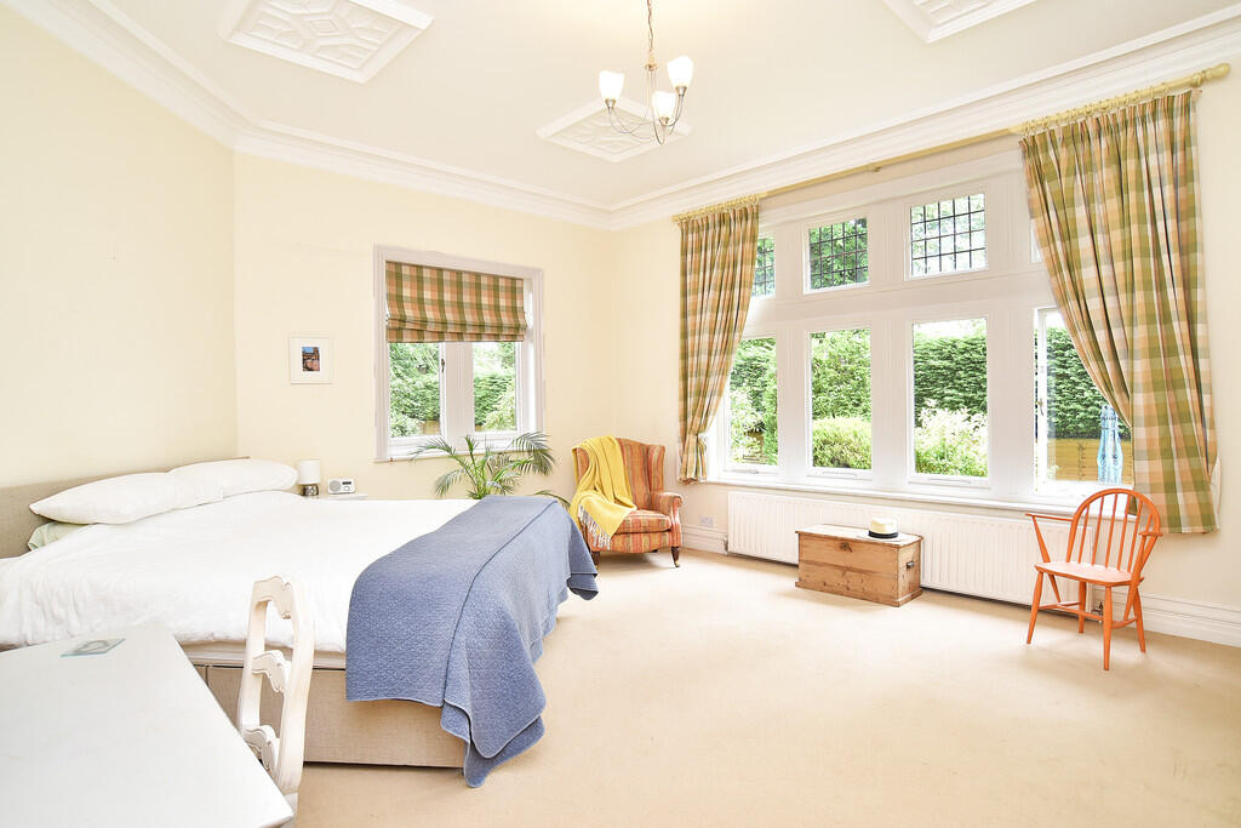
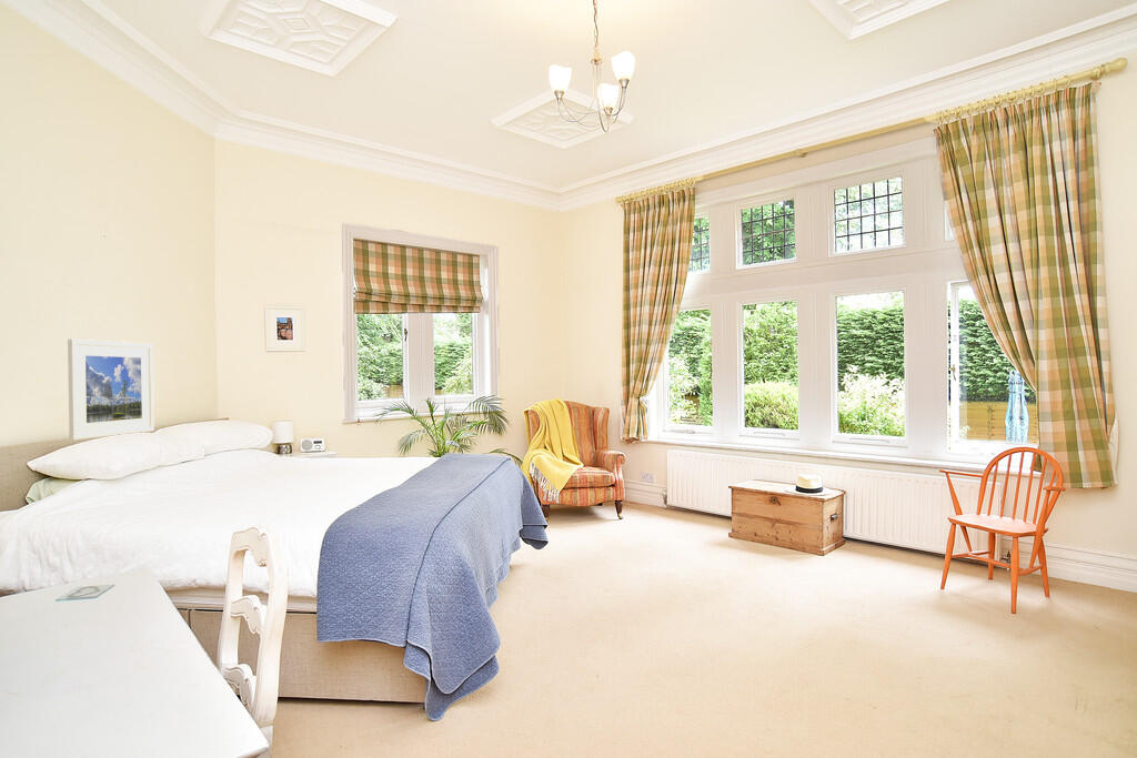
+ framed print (113, 388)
